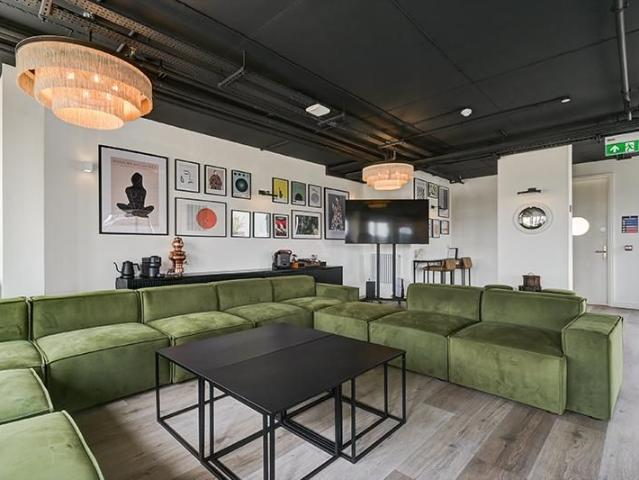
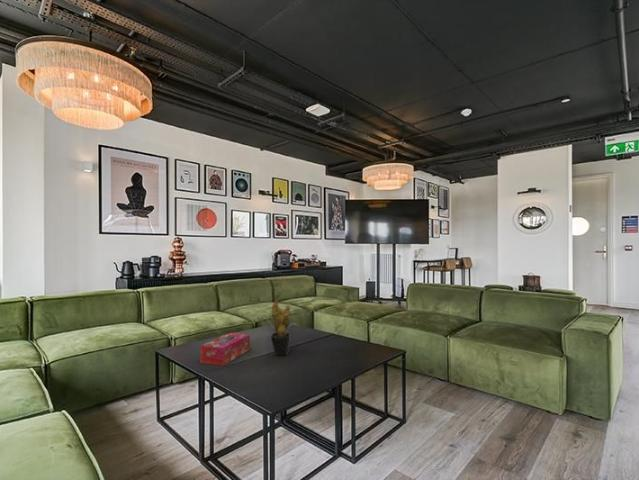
+ potted plant (281, 326)
+ tissue box (226, 347)
